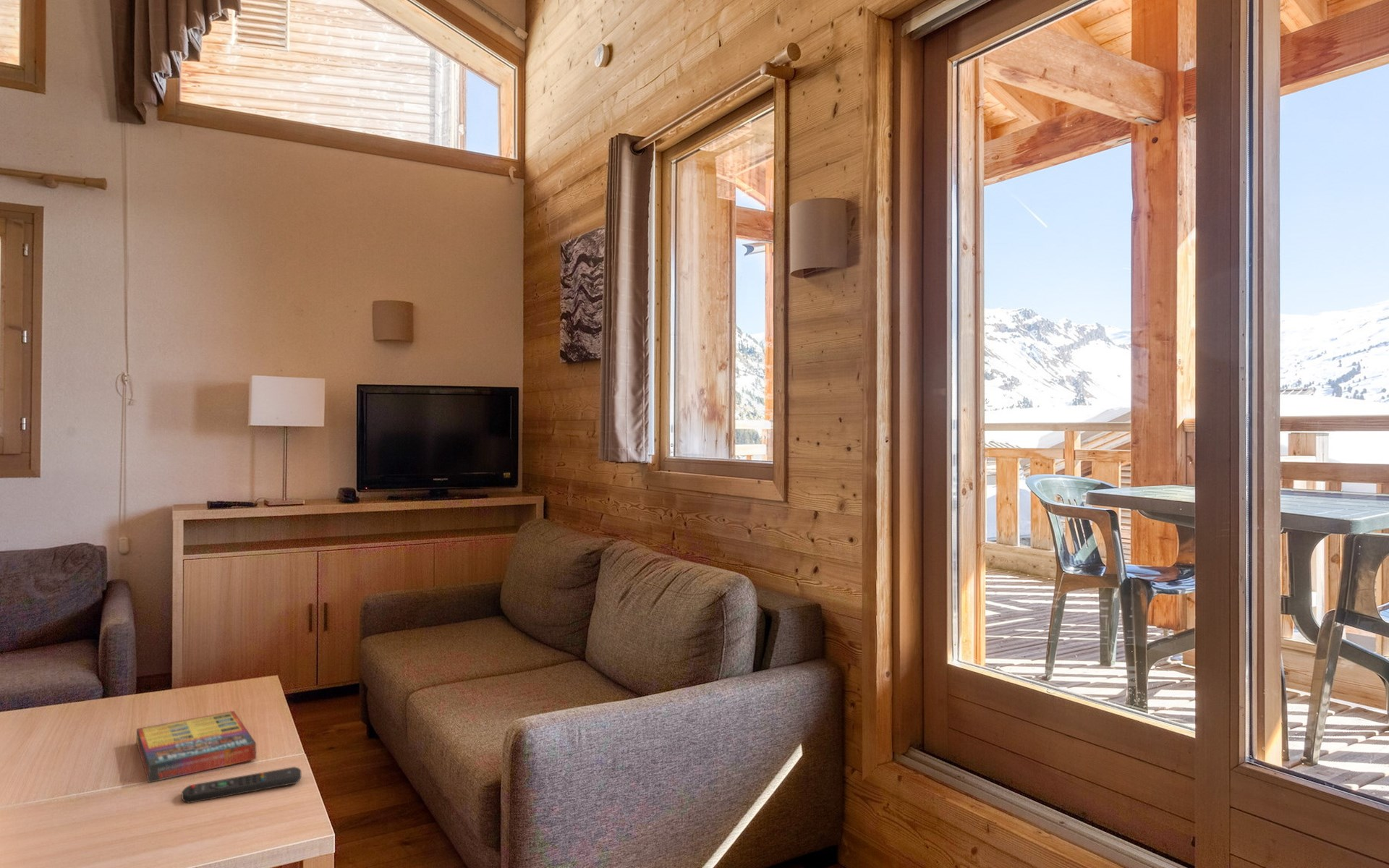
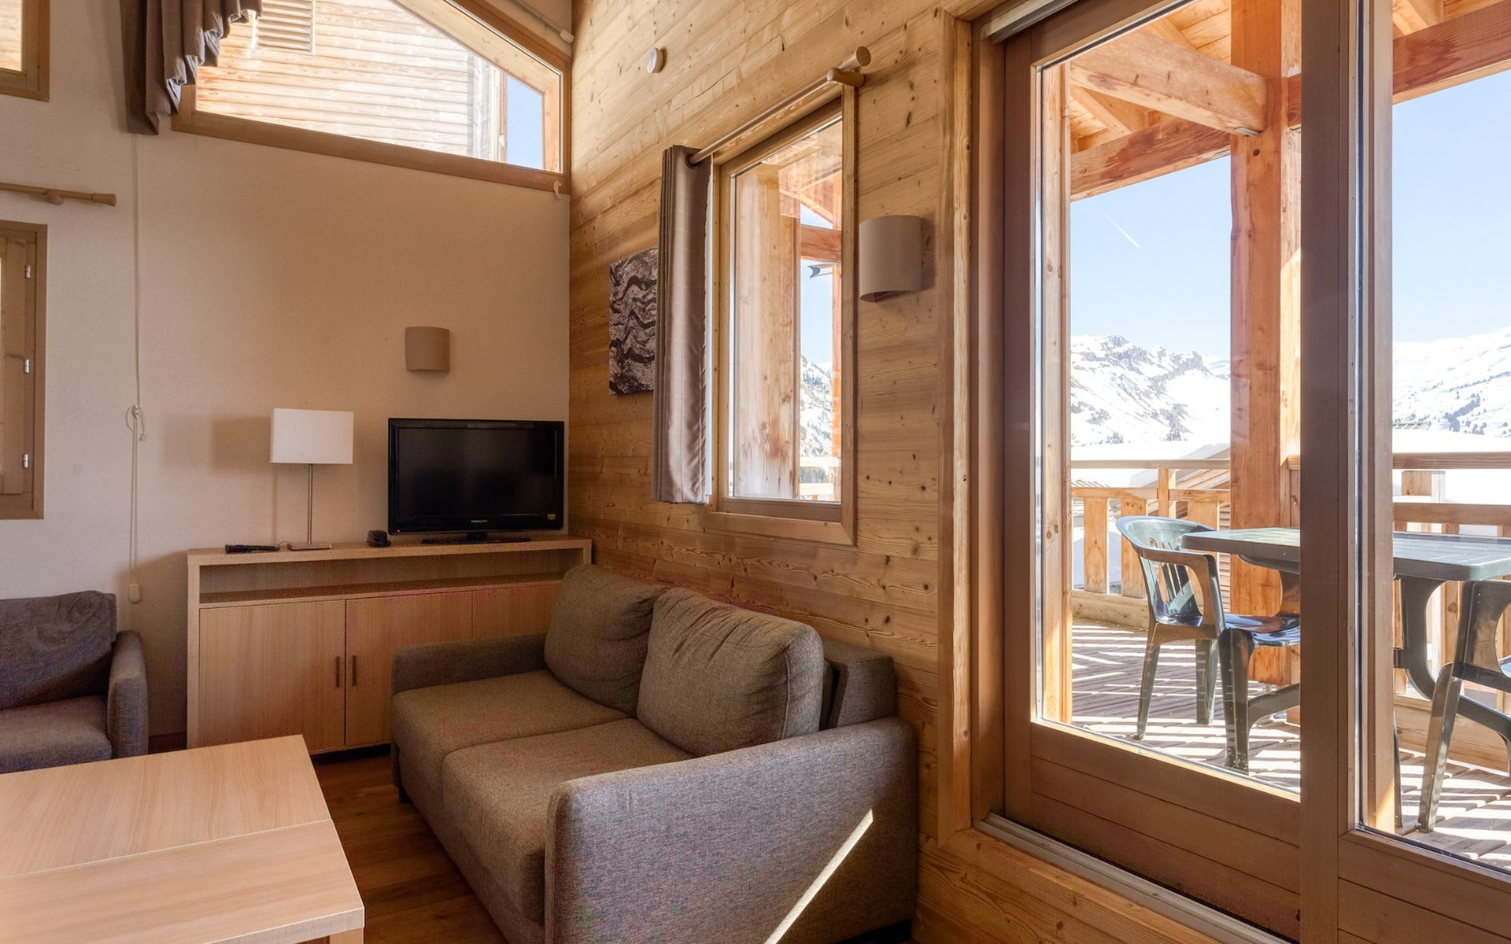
- remote control (243, 783)
- game compilation box (195, 744)
